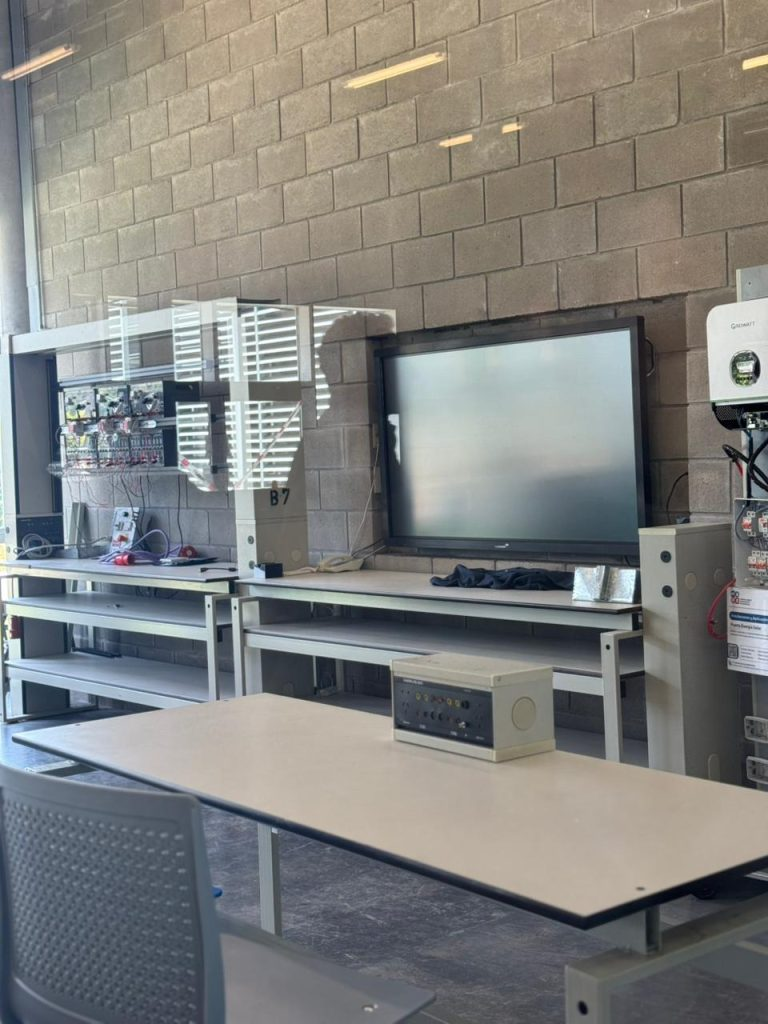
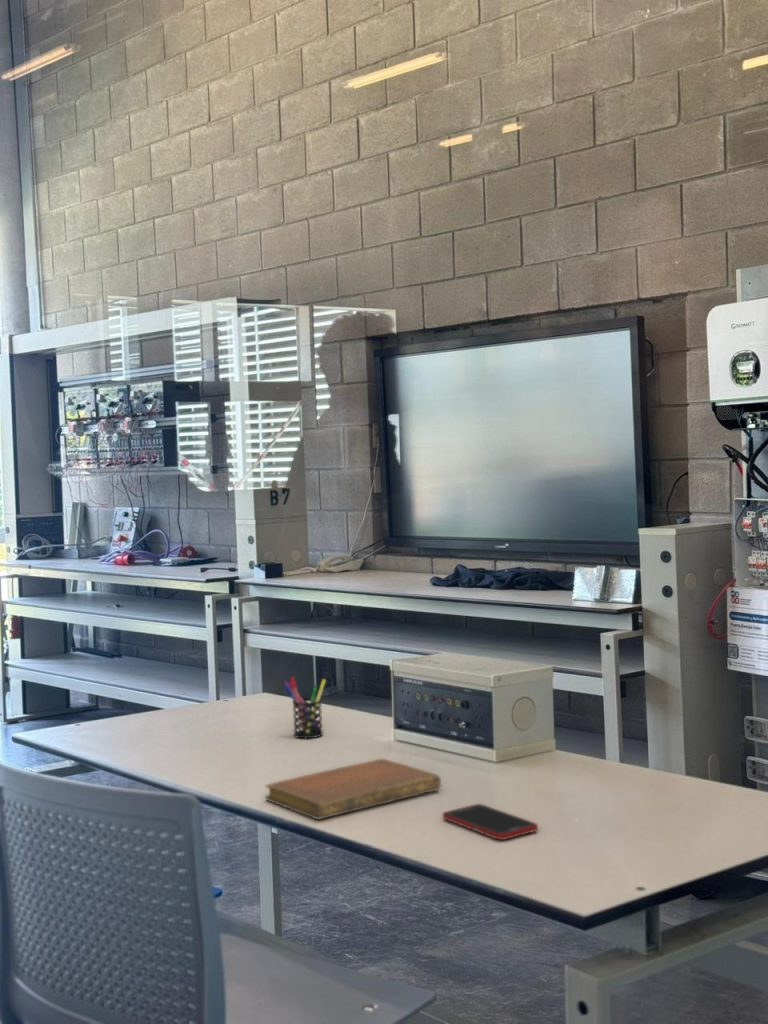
+ cell phone (489, 821)
+ notebook (353, 787)
+ pen holder (307, 705)
